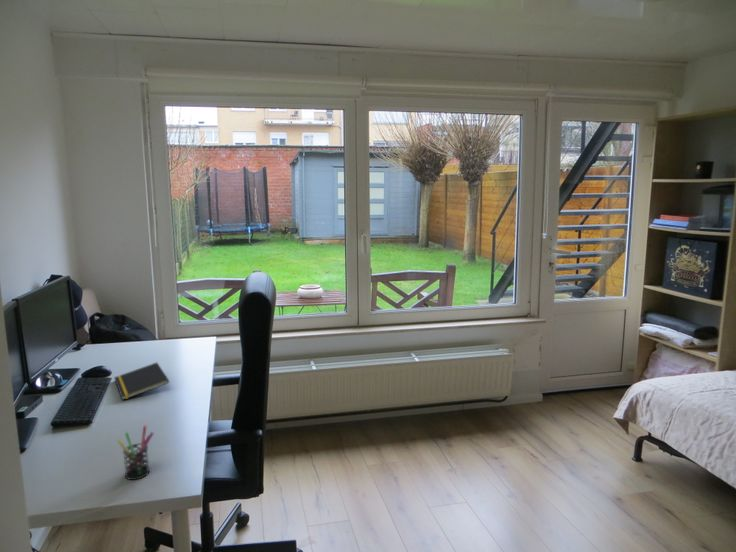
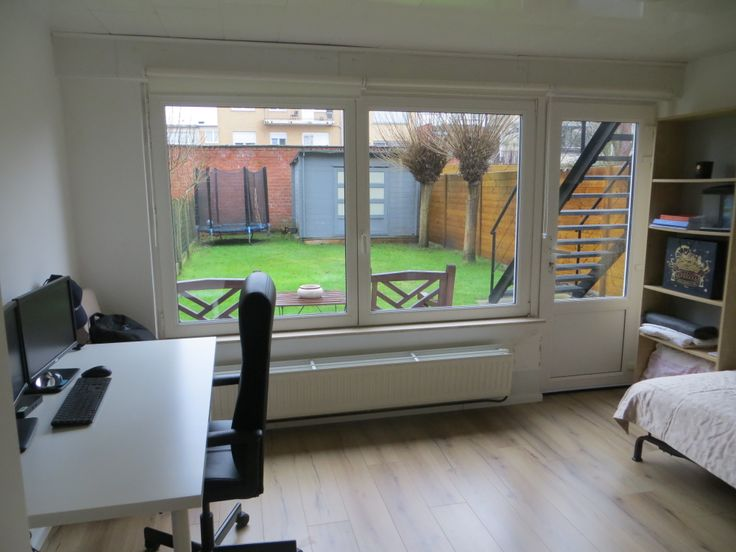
- notepad (140, 379)
- pen holder (135, 451)
